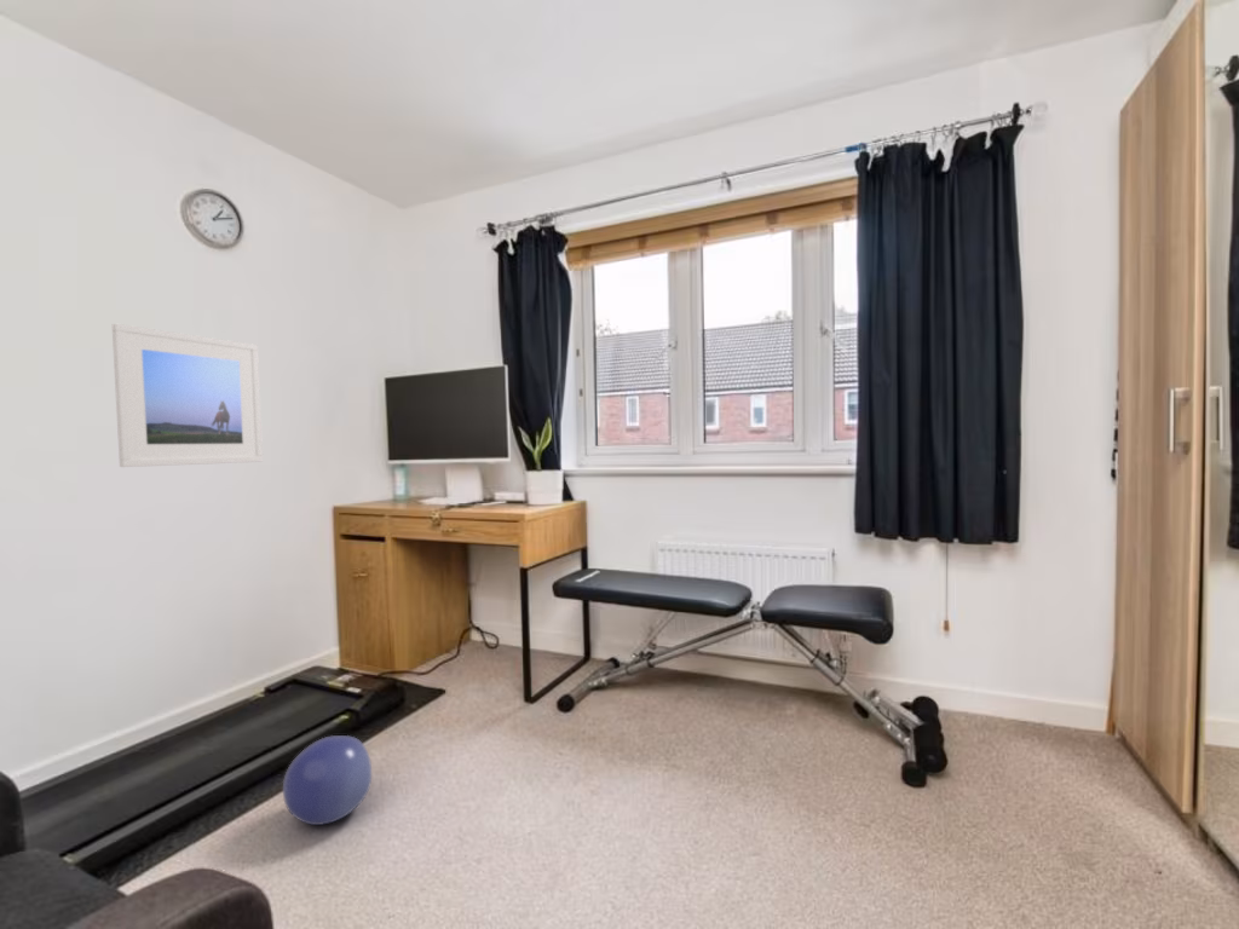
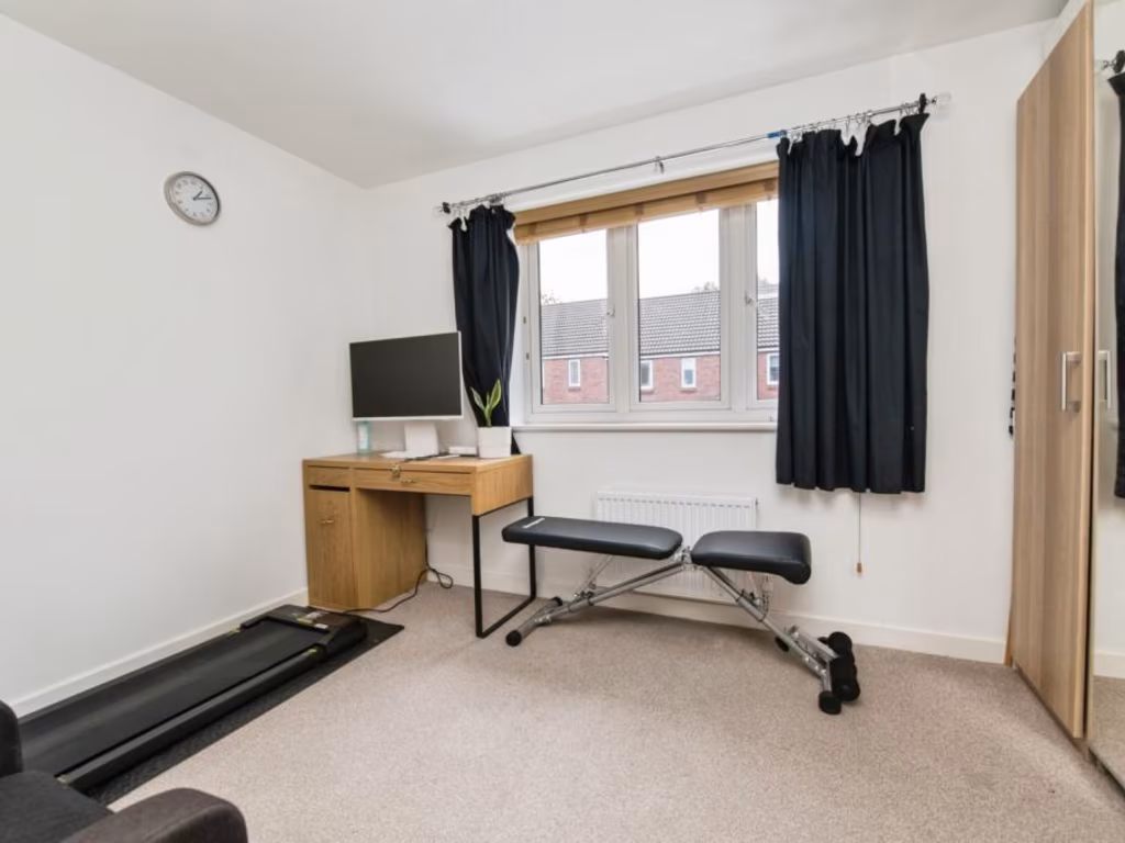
- ball (329, 777)
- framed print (195, 399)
